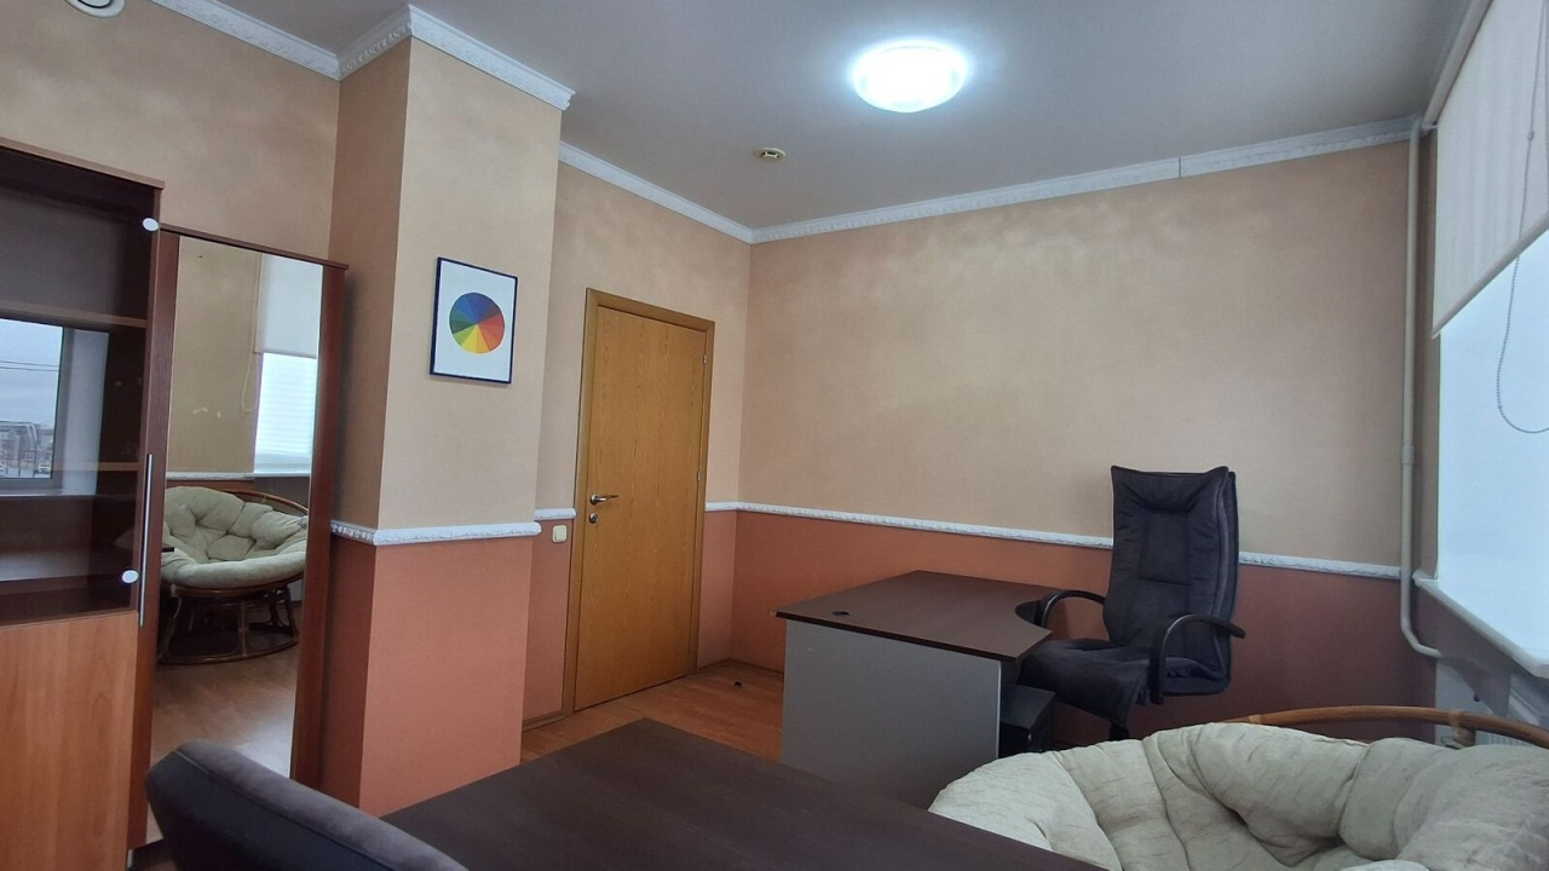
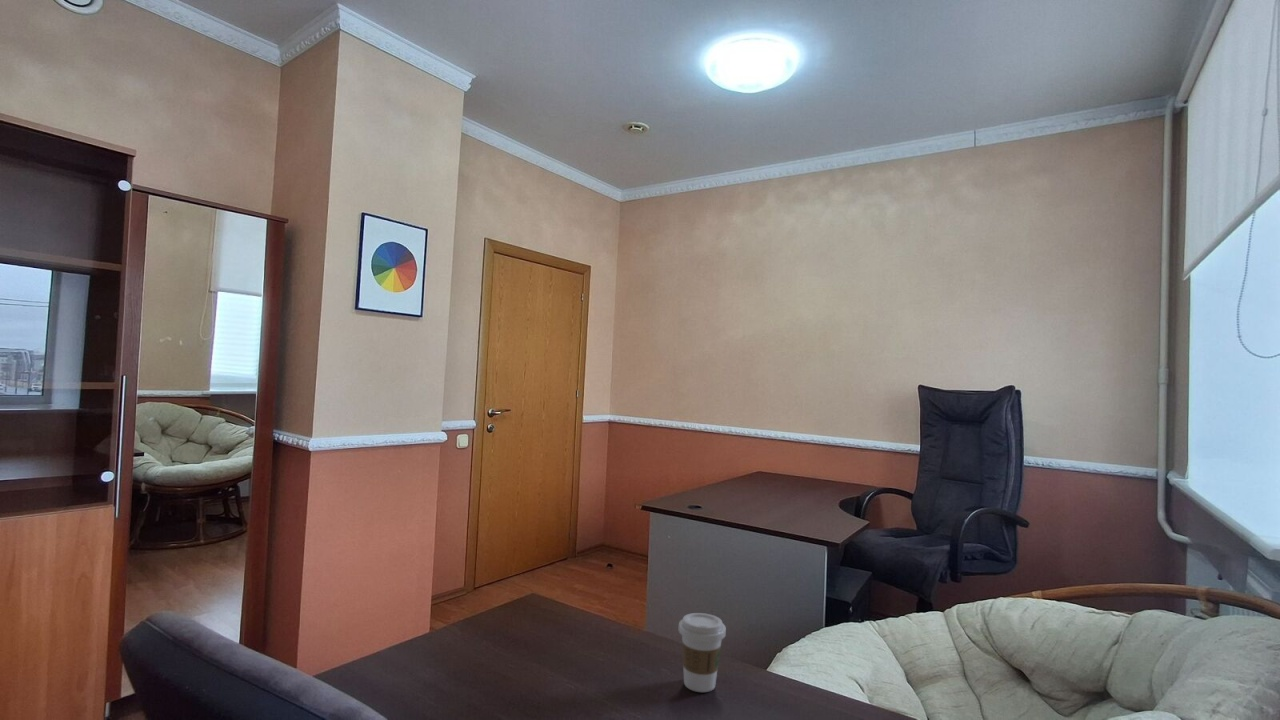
+ coffee cup (701, 651)
